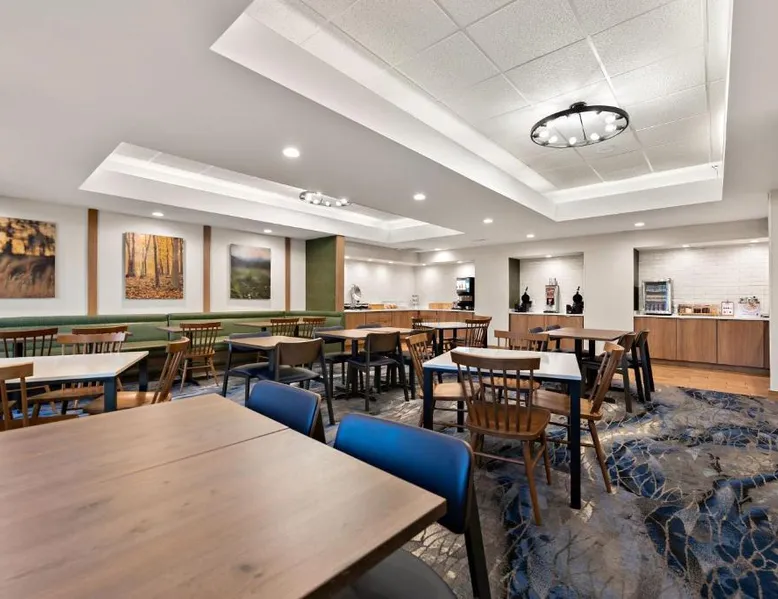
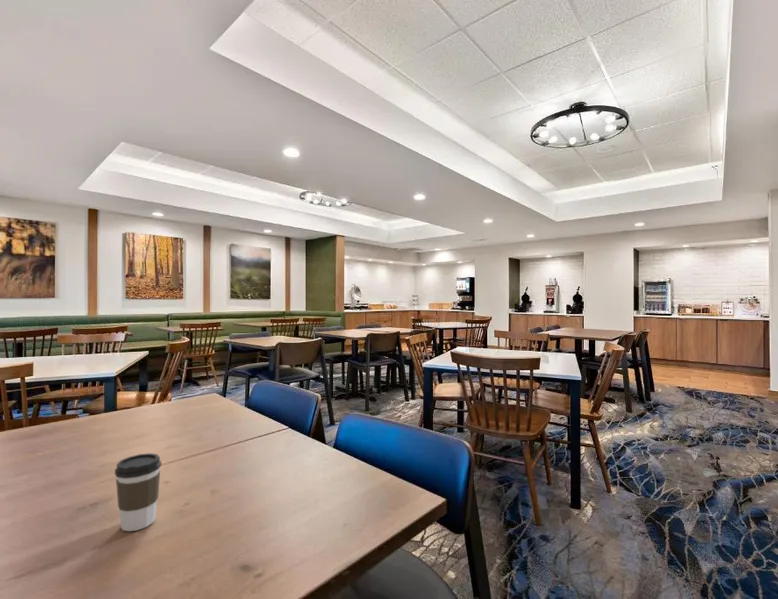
+ coffee cup (138, 491)
